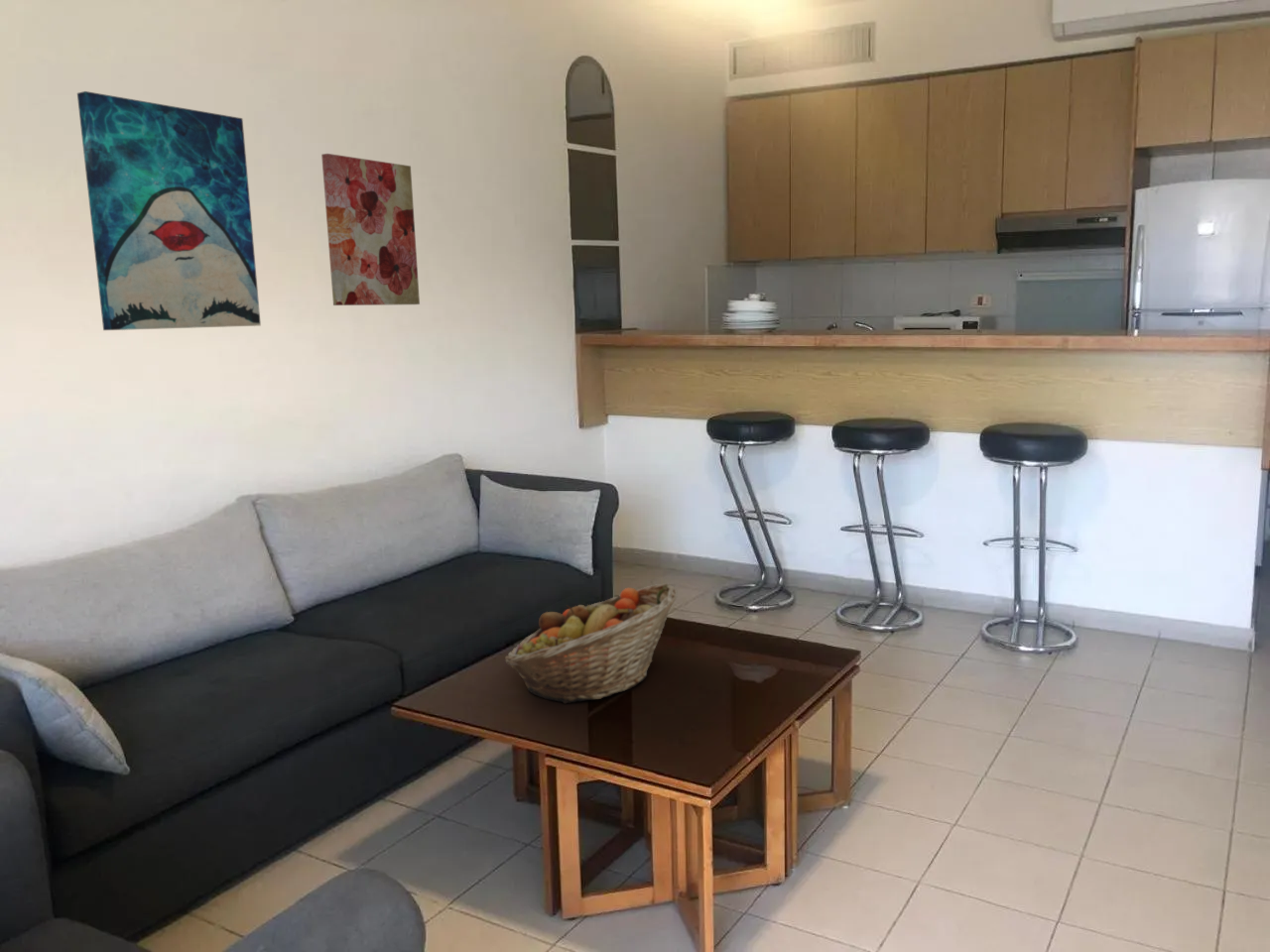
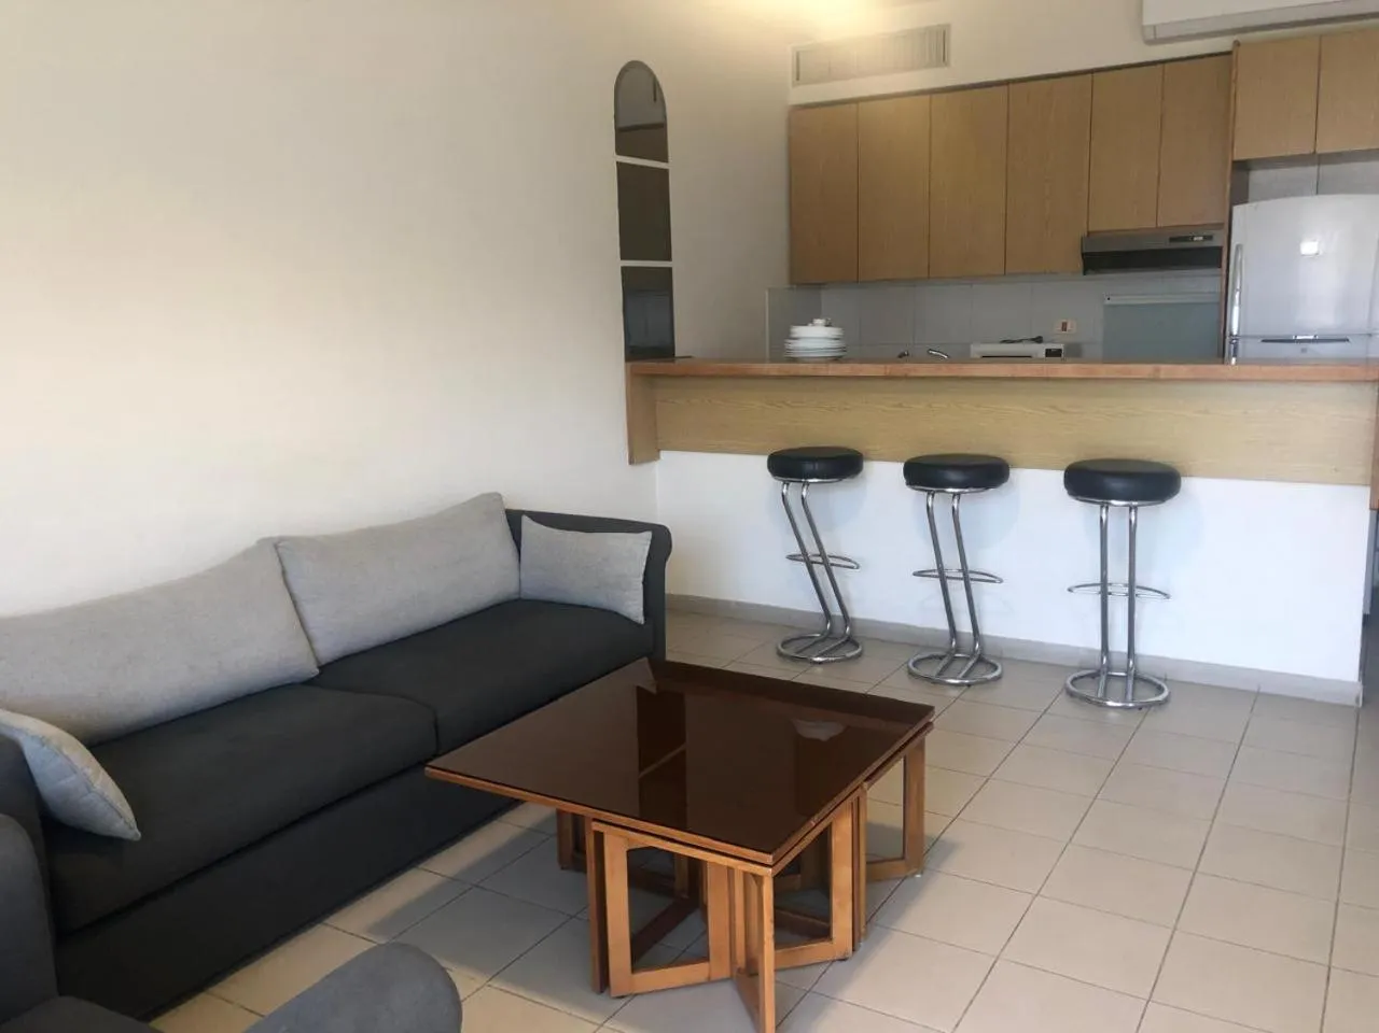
- fruit basket (594, 637)
- wall art (373, 233)
- wall art (177, 218)
